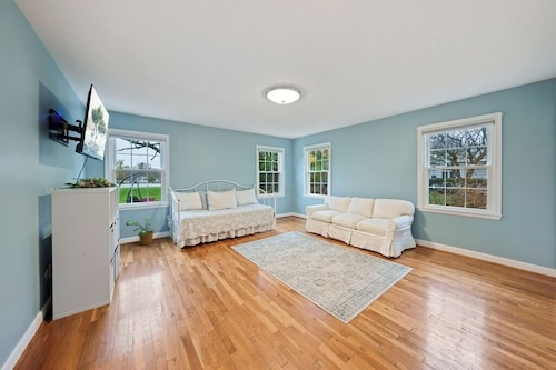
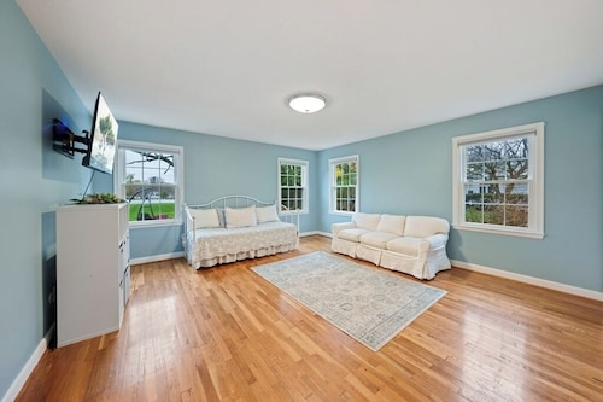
- potted plant (141, 231)
